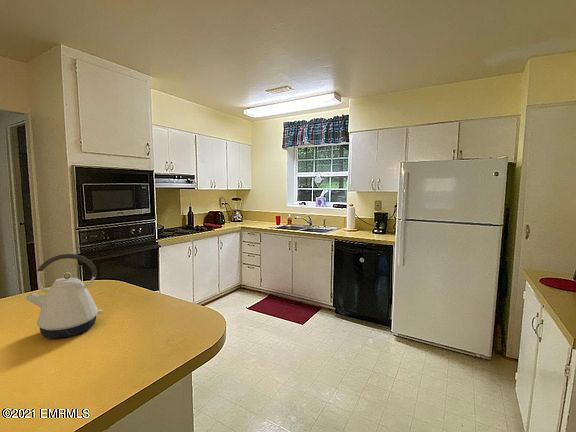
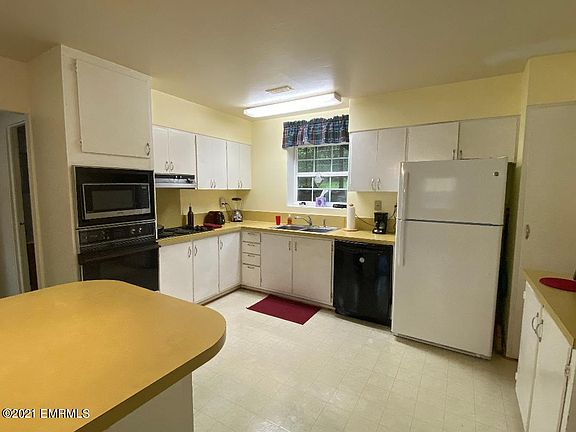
- kettle (65, 292)
